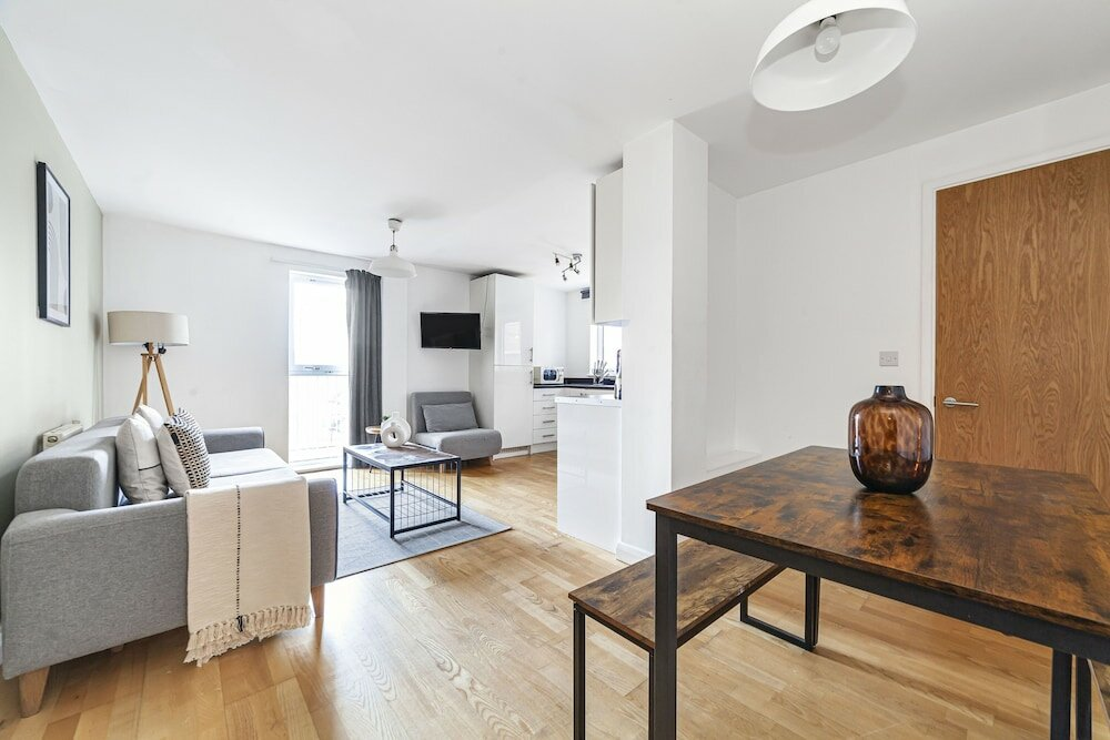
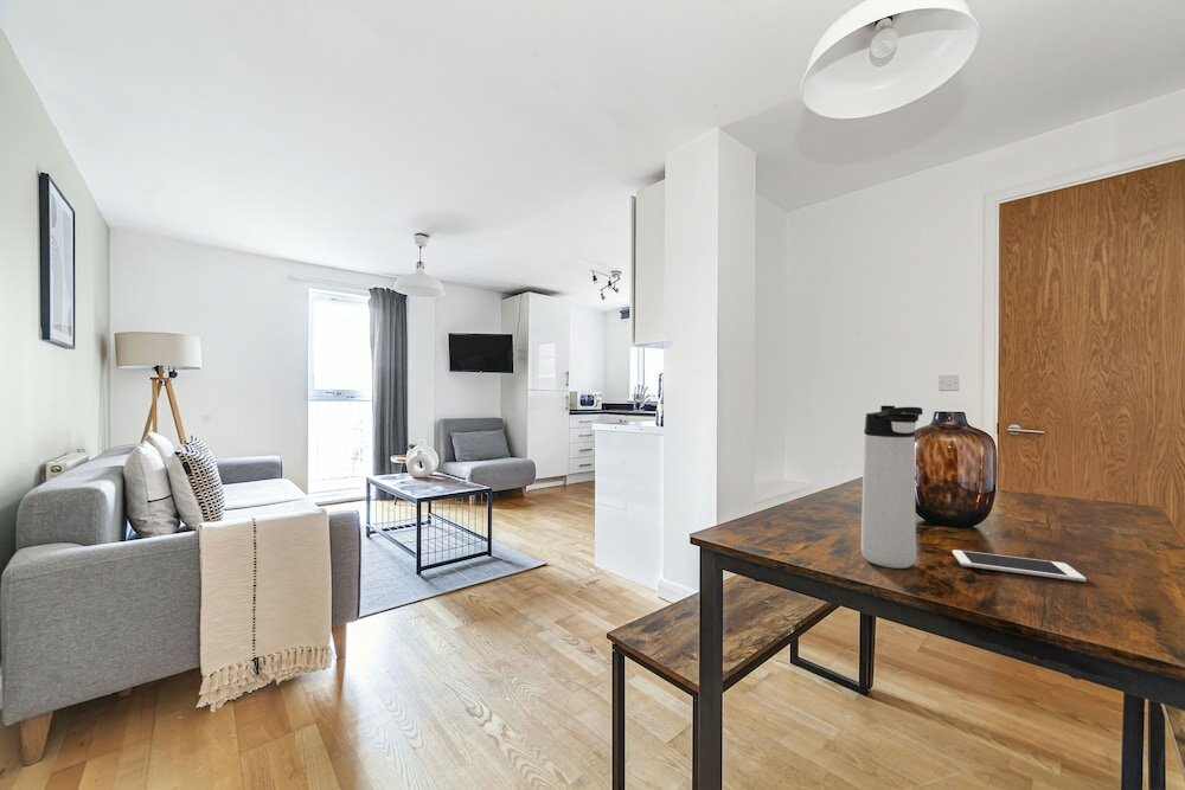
+ thermos bottle (893, 486)
+ cell phone (1013, 564)
